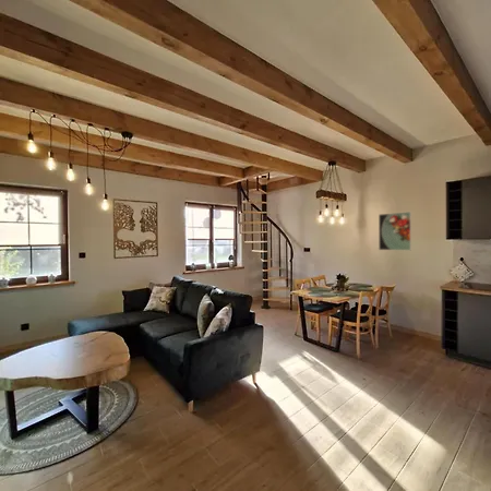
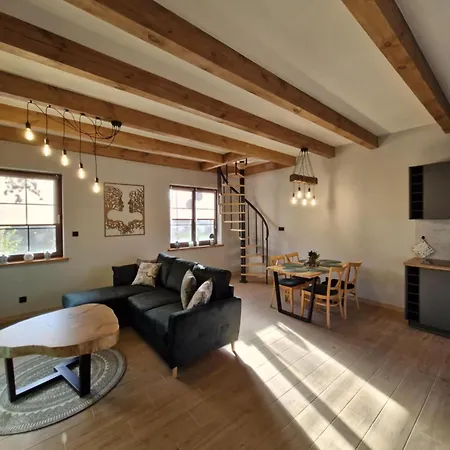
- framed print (394, 231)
